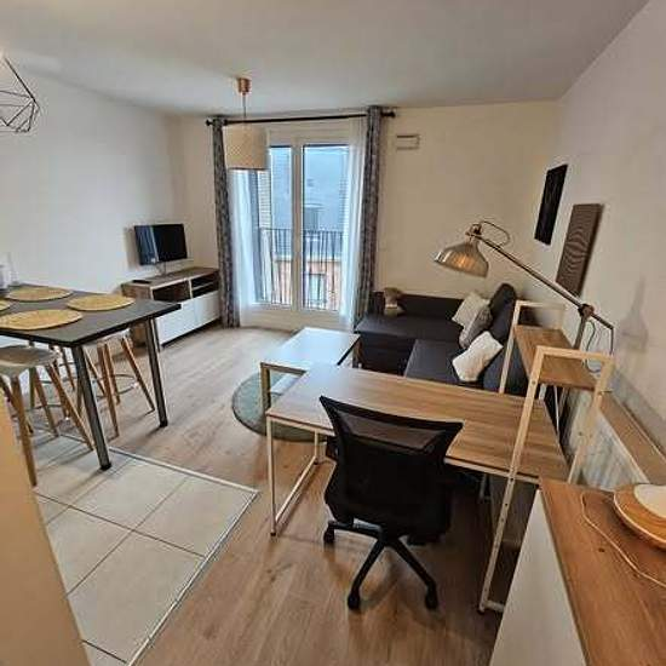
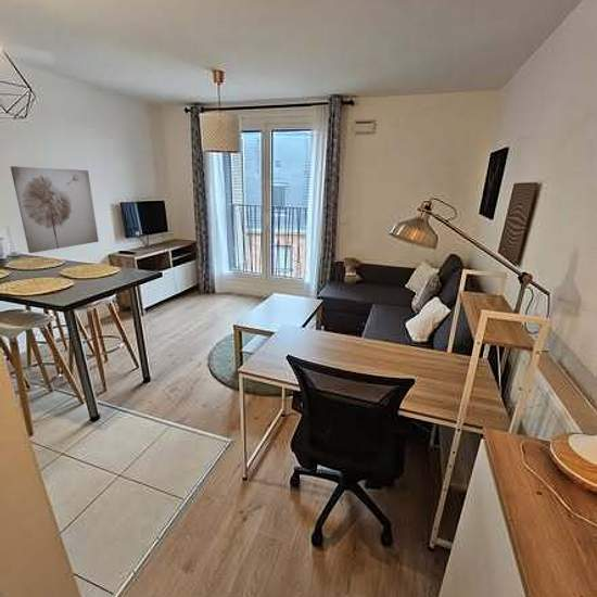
+ wall art (60, 208)
